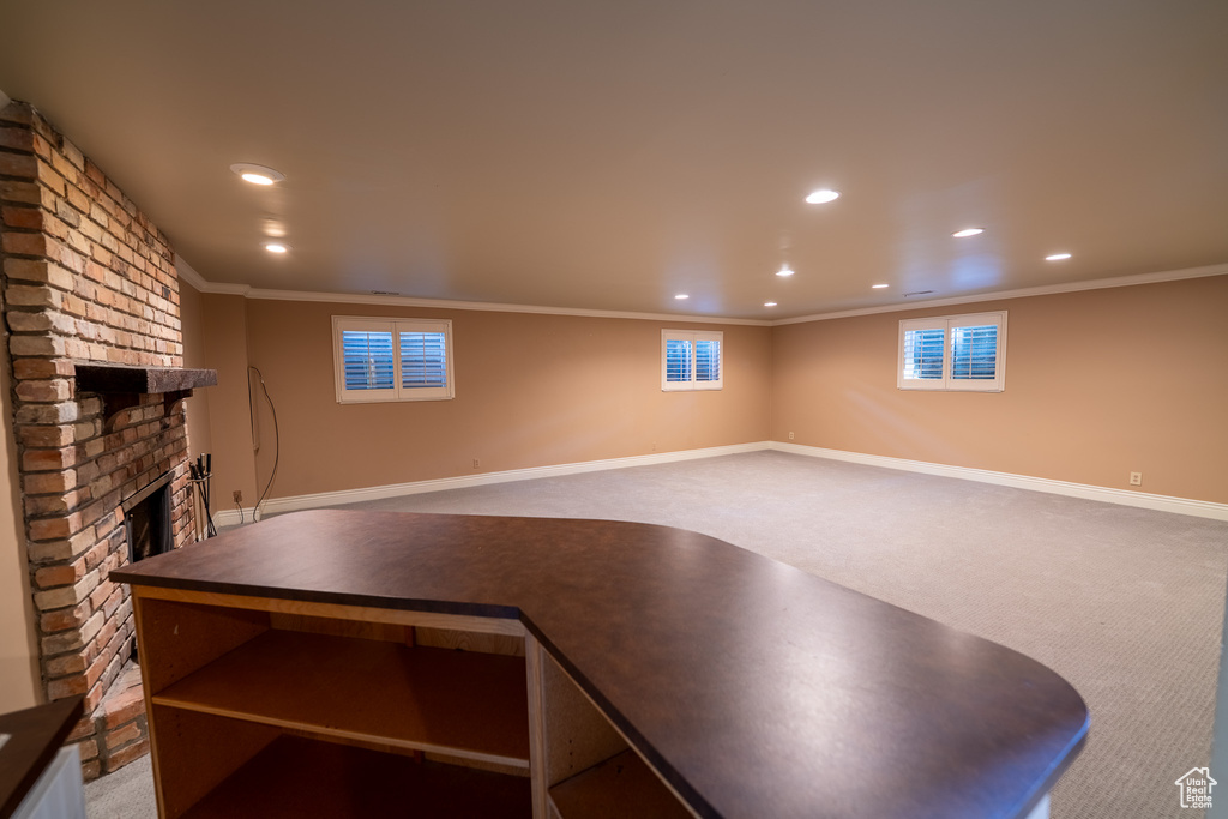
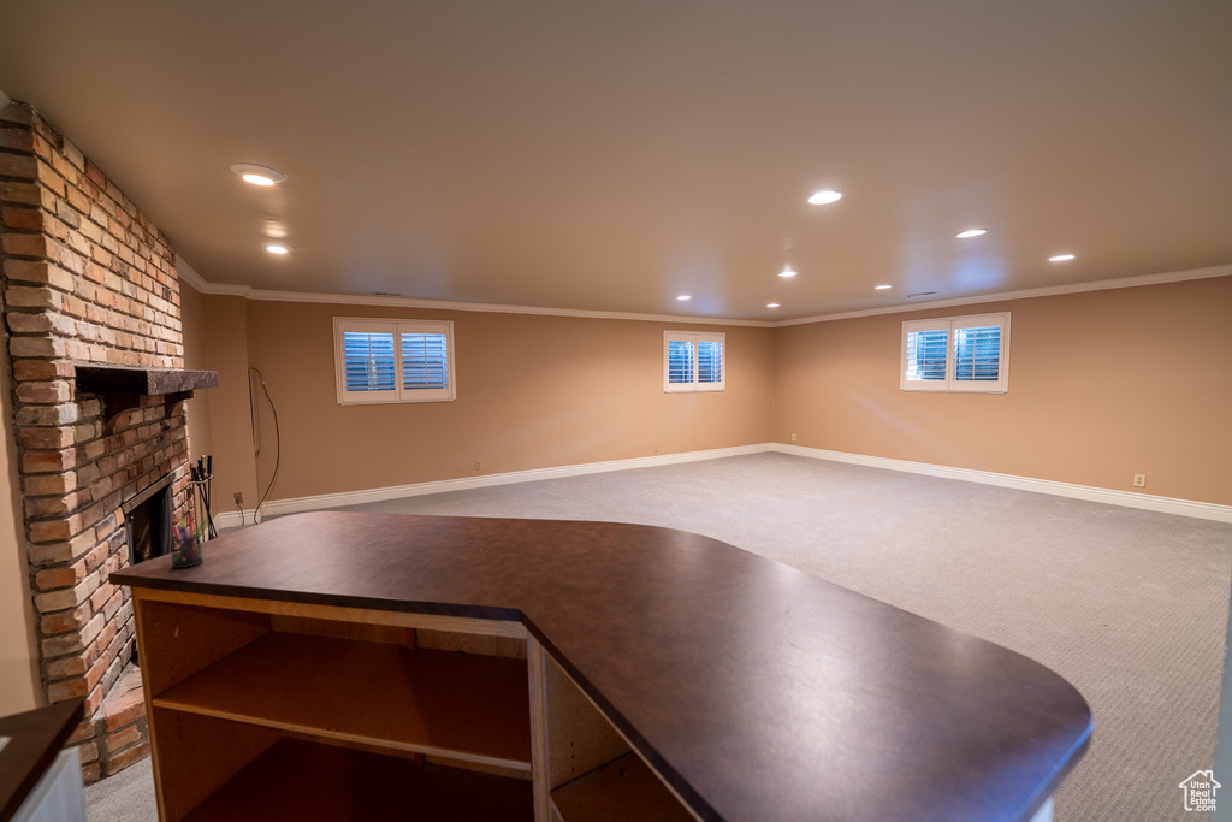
+ pen holder (190, 539)
